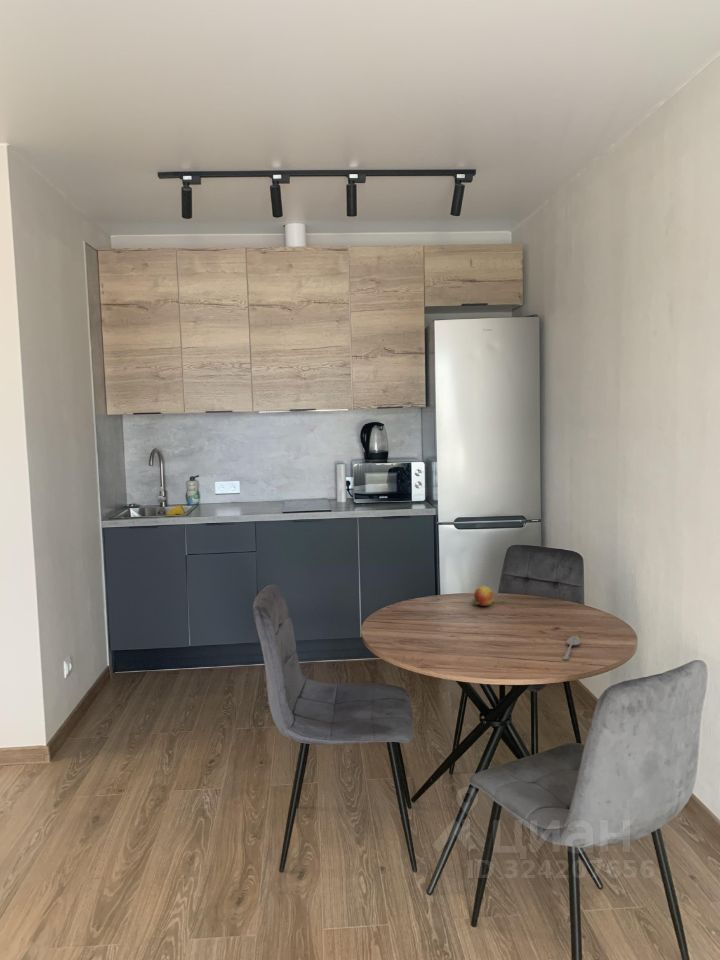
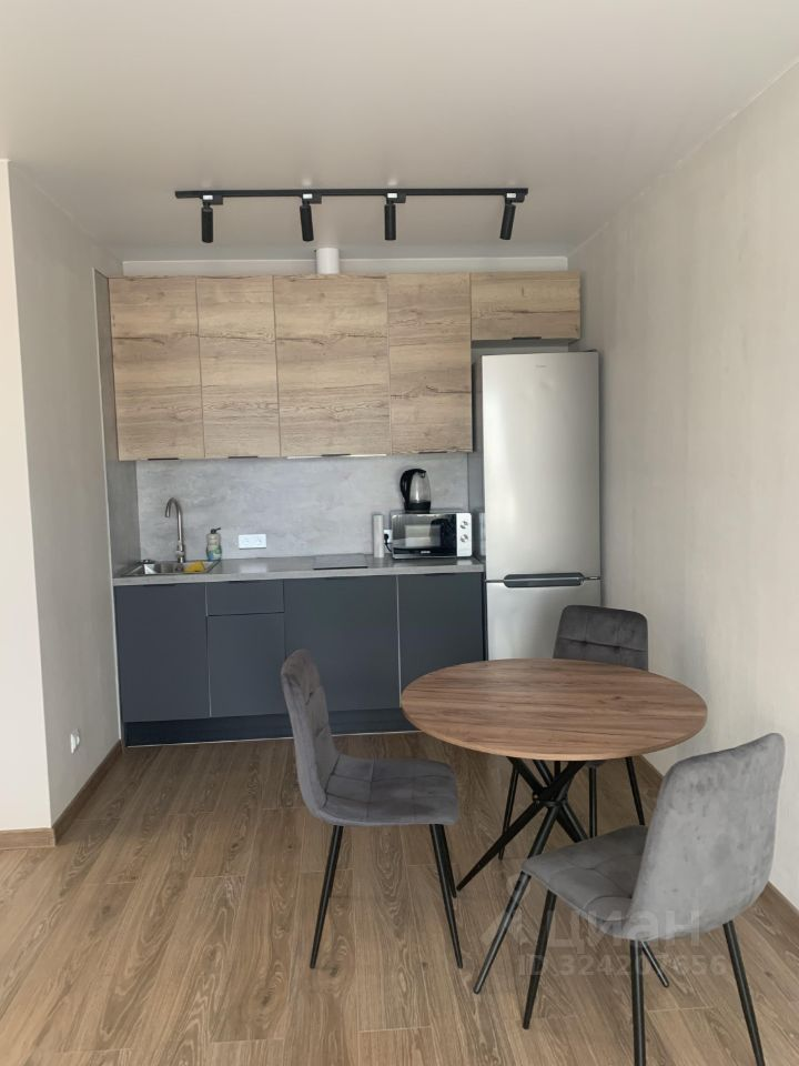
- fruit (483, 595)
- spoon (570, 647)
